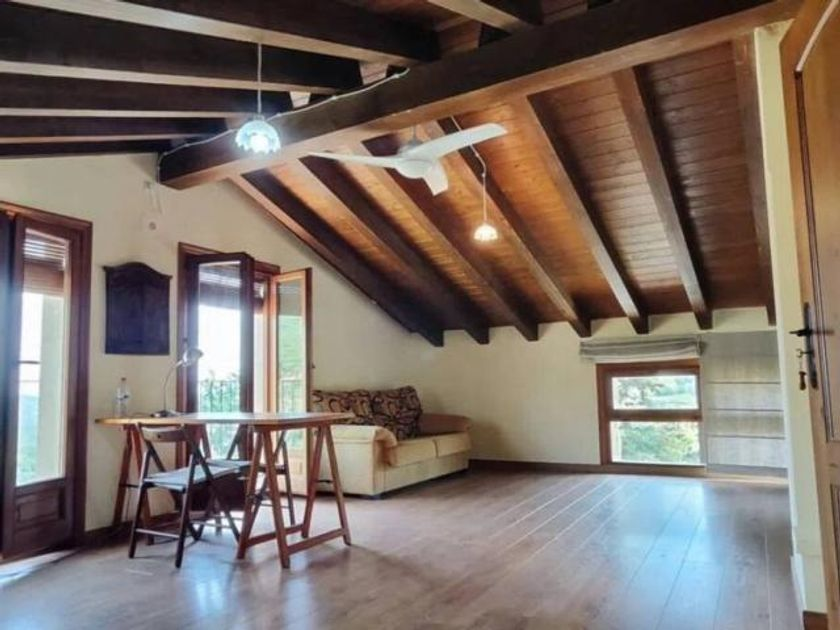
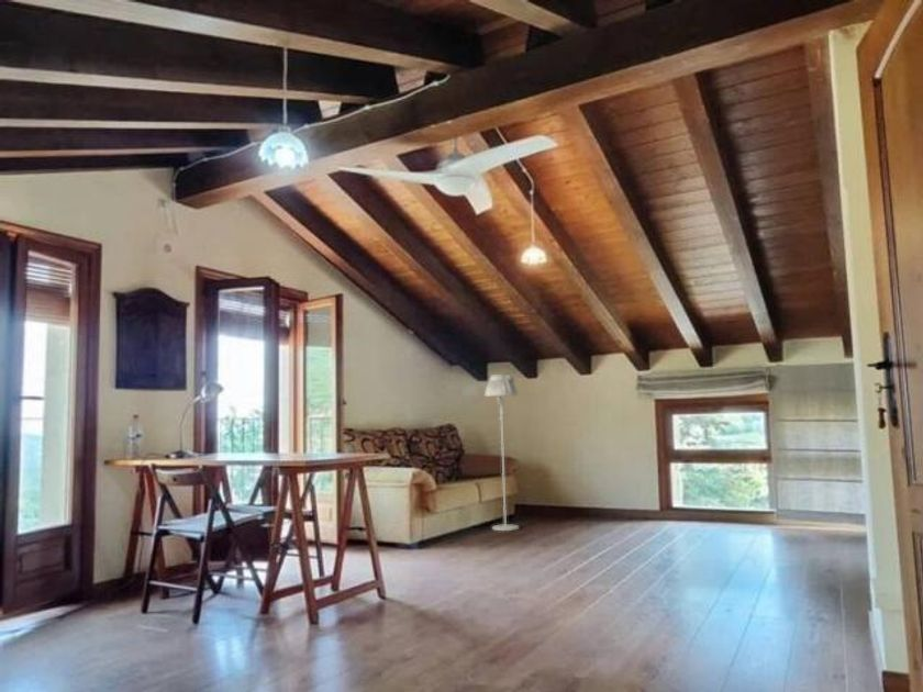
+ floor lamp (502, 450)
